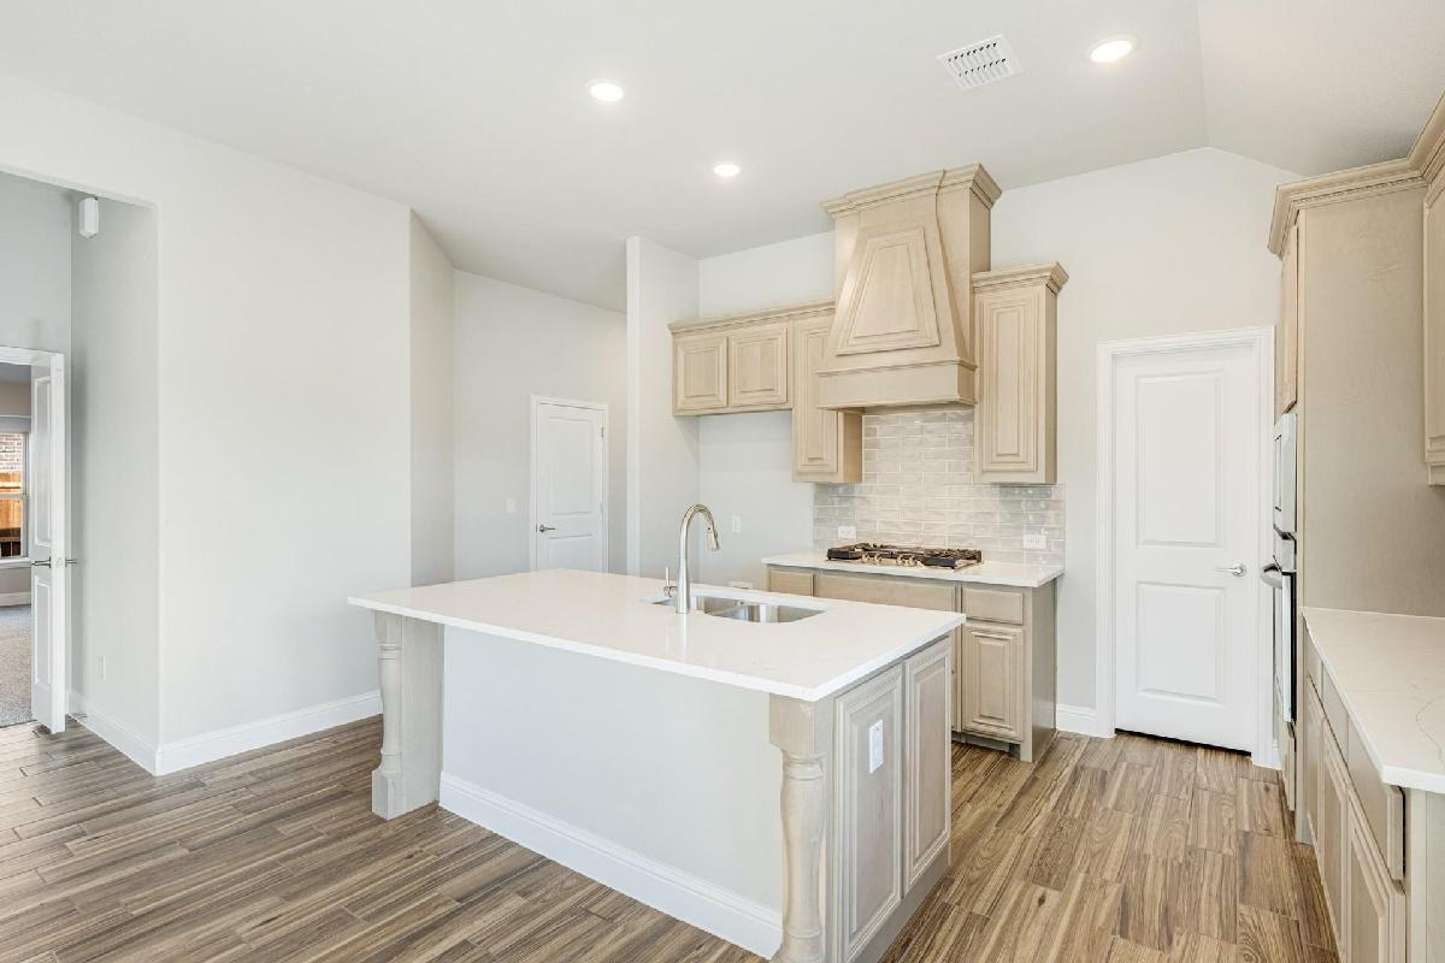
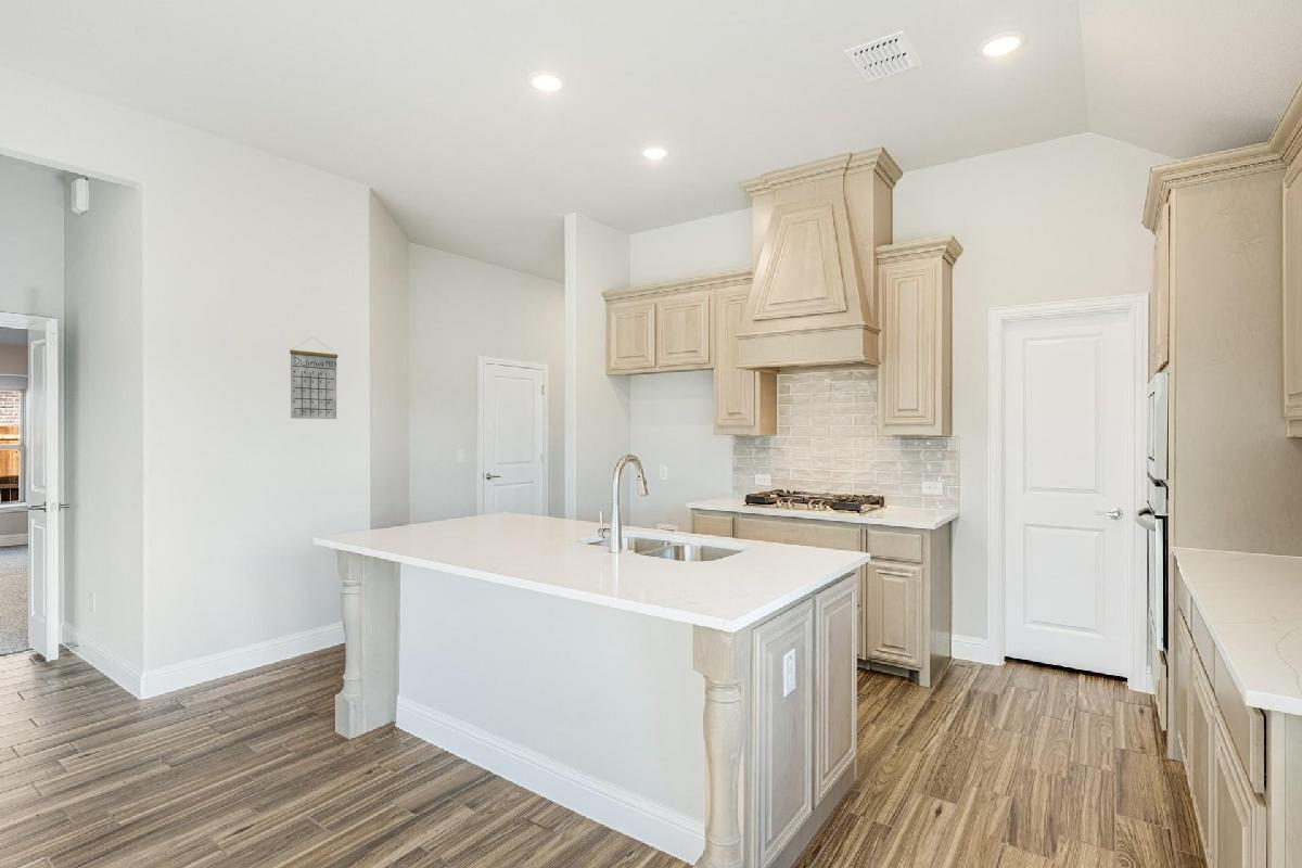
+ calendar (314, 376)
